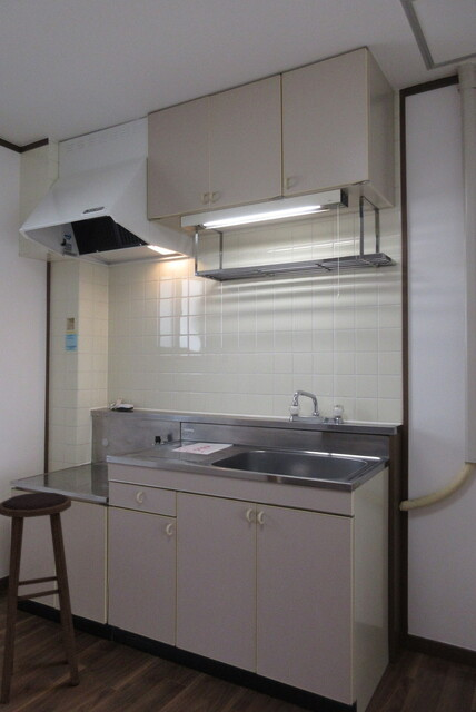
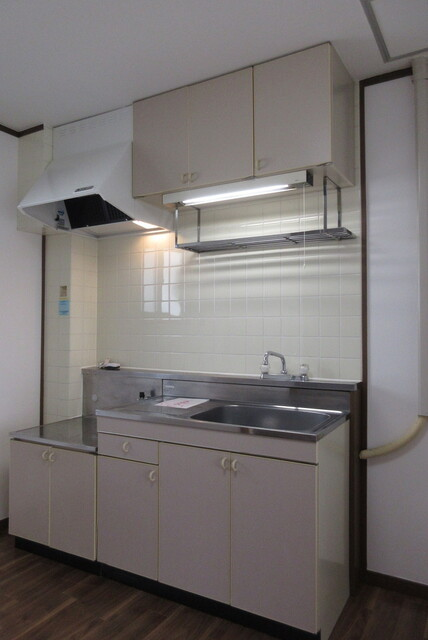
- stool (39, 592)
